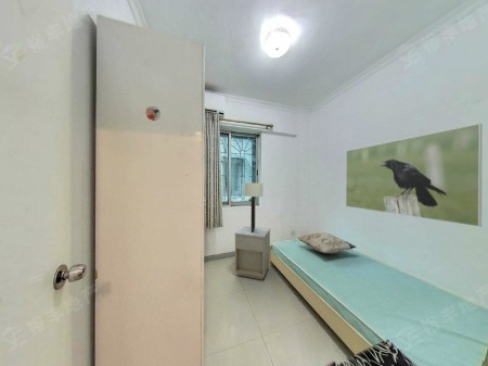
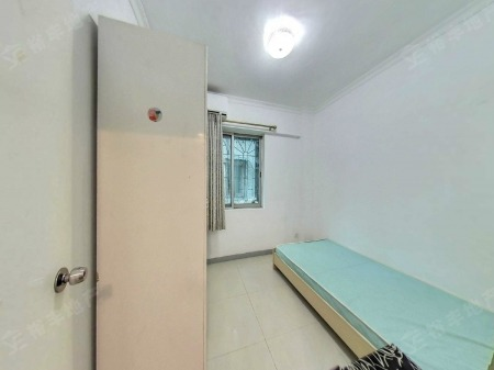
- nightstand (253, 250)
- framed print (394, 177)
- wall sconce (253, 206)
- decorative pillow (324, 242)
